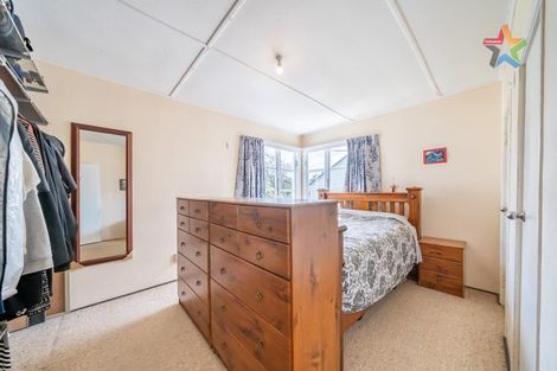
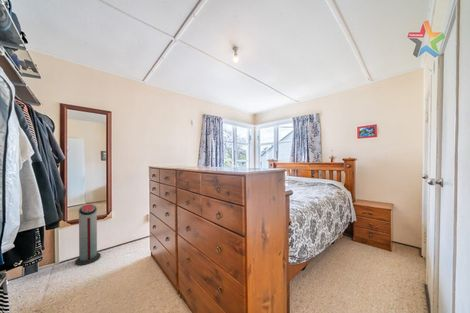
+ air purifier (88, 232)
